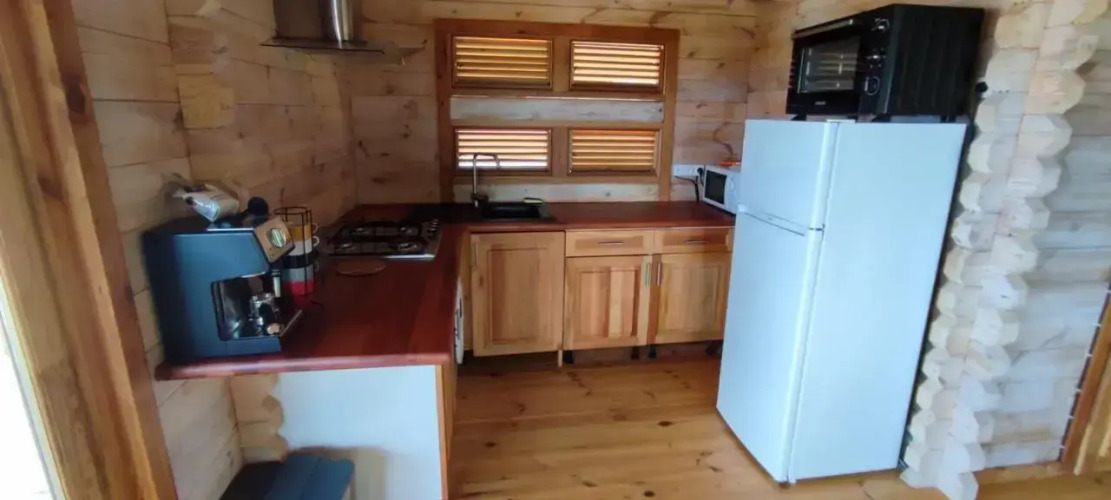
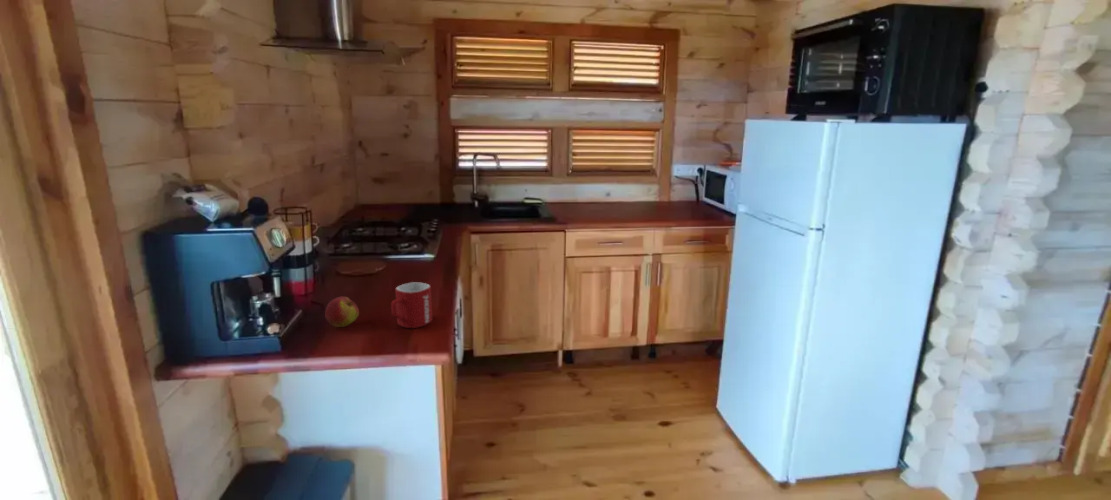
+ mug (409, 306)
+ apple (342, 311)
